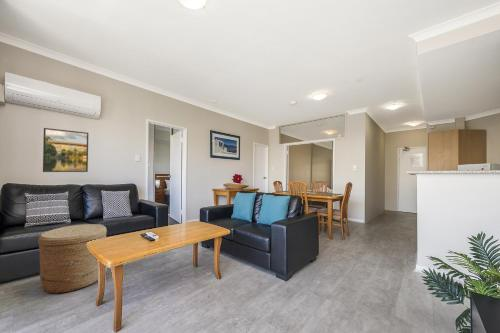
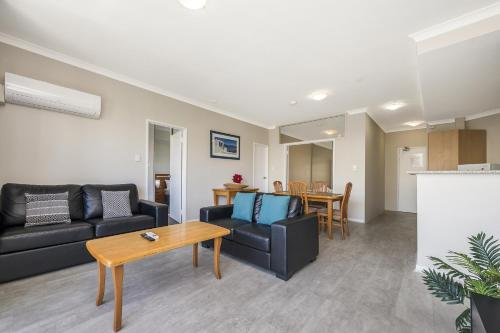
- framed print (66, 151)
- basket (74, 255)
